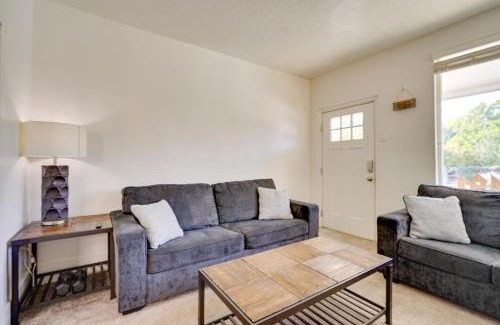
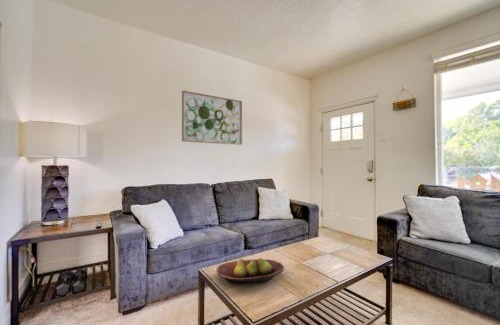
+ fruit bowl (250, 268)
+ wall art (214, 119)
